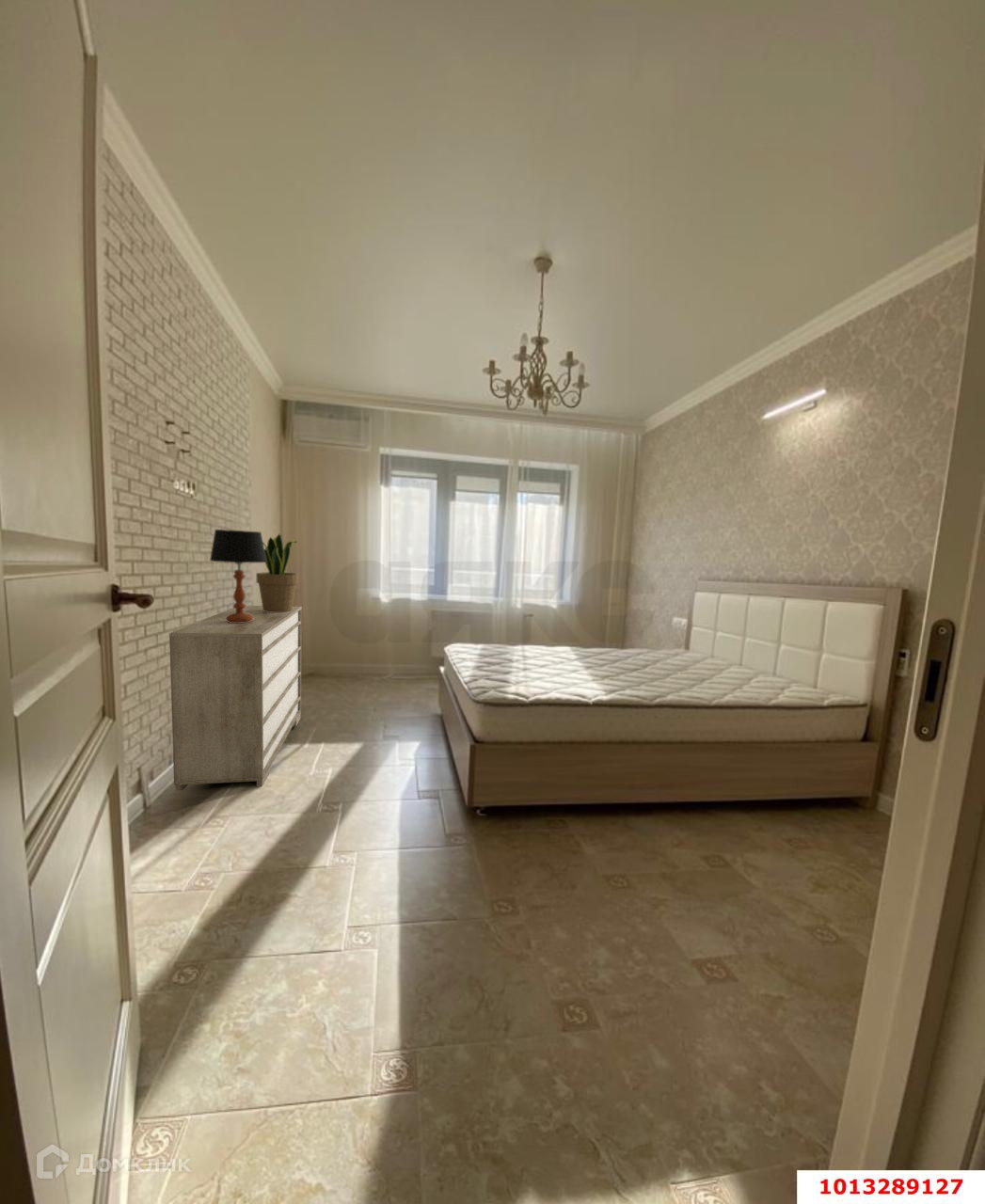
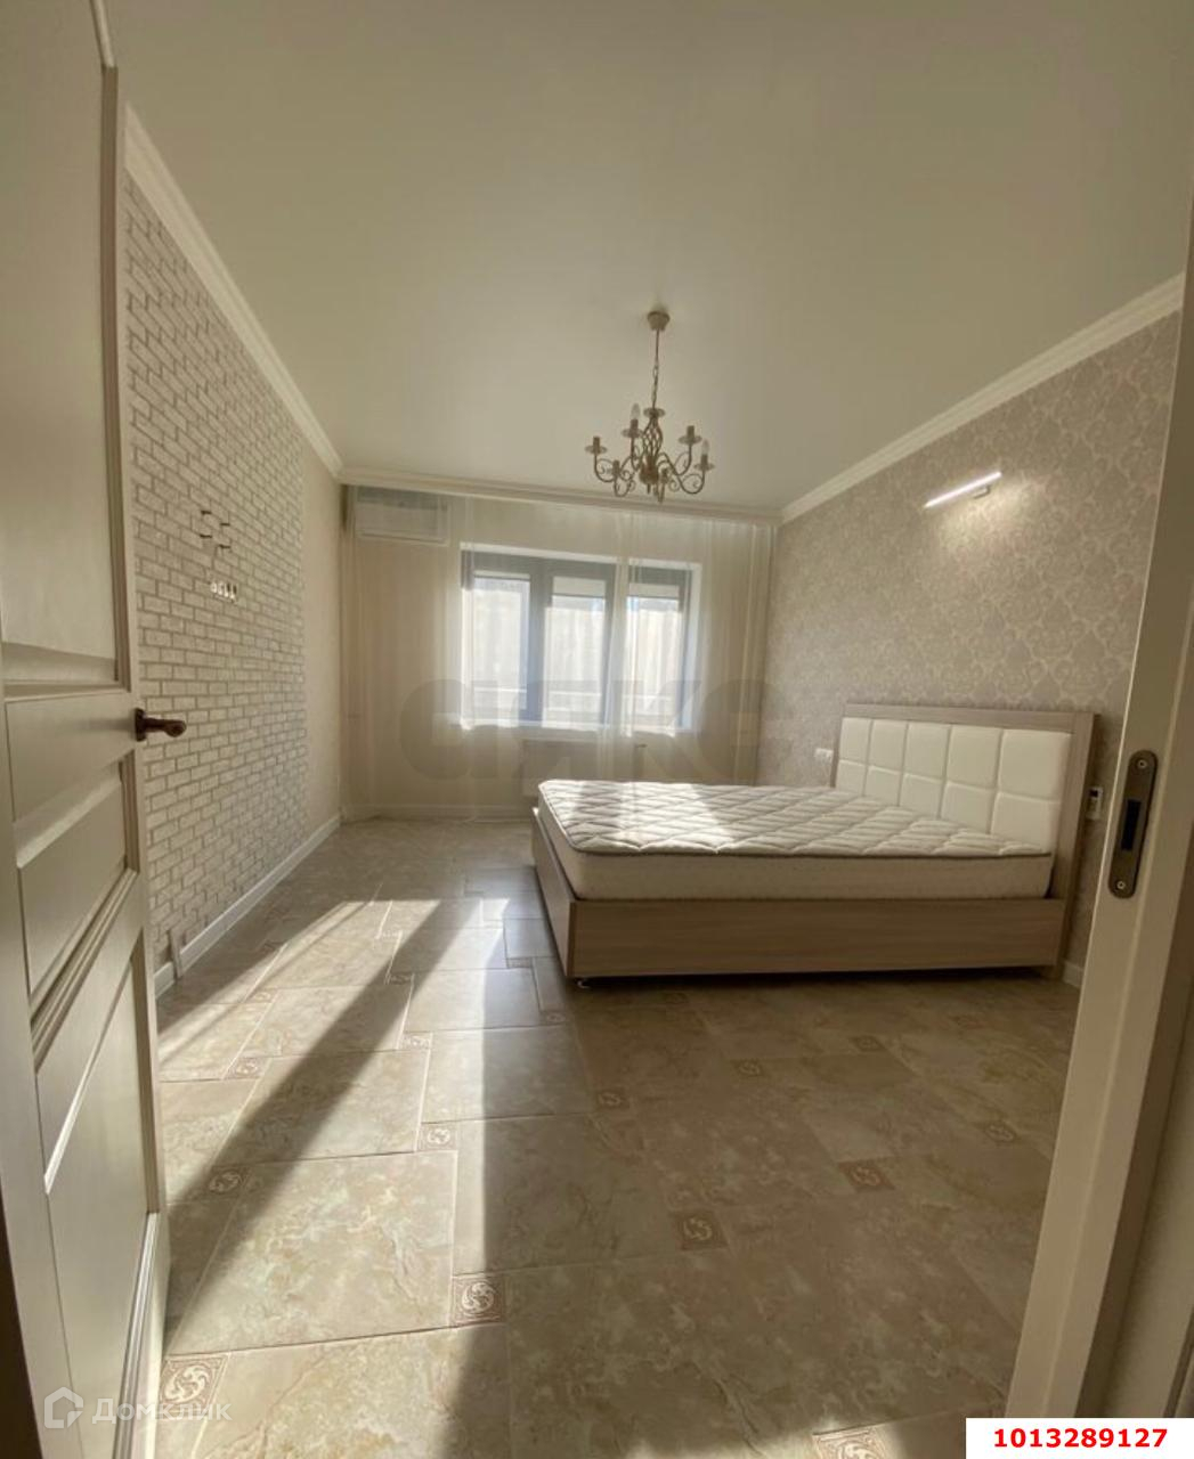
- dresser (248, 684)
- table lamp (239, 576)
- potted plant (276, 571)
